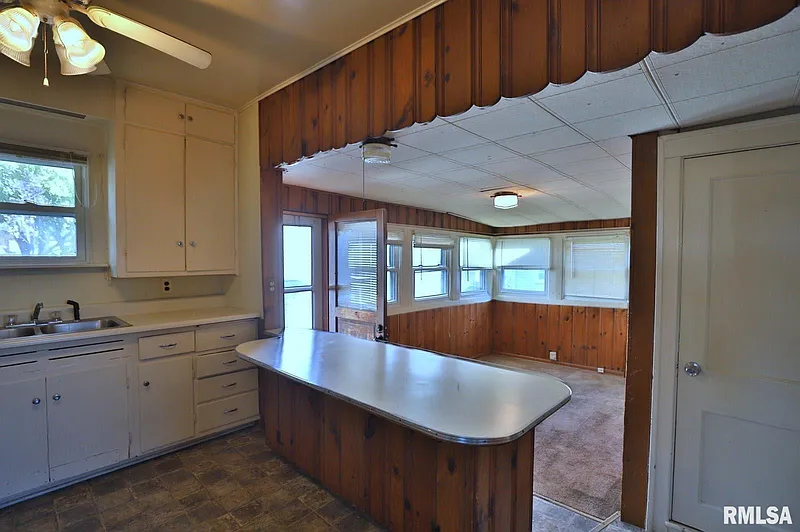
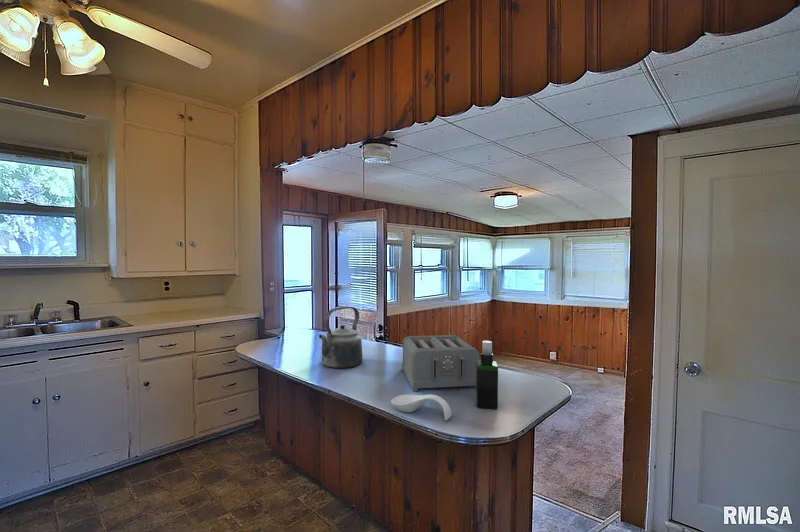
+ spray bottle (486, 373)
+ spoon rest (420, 402)
+ toaster (439, 360)
+ kettle (339, 335)
